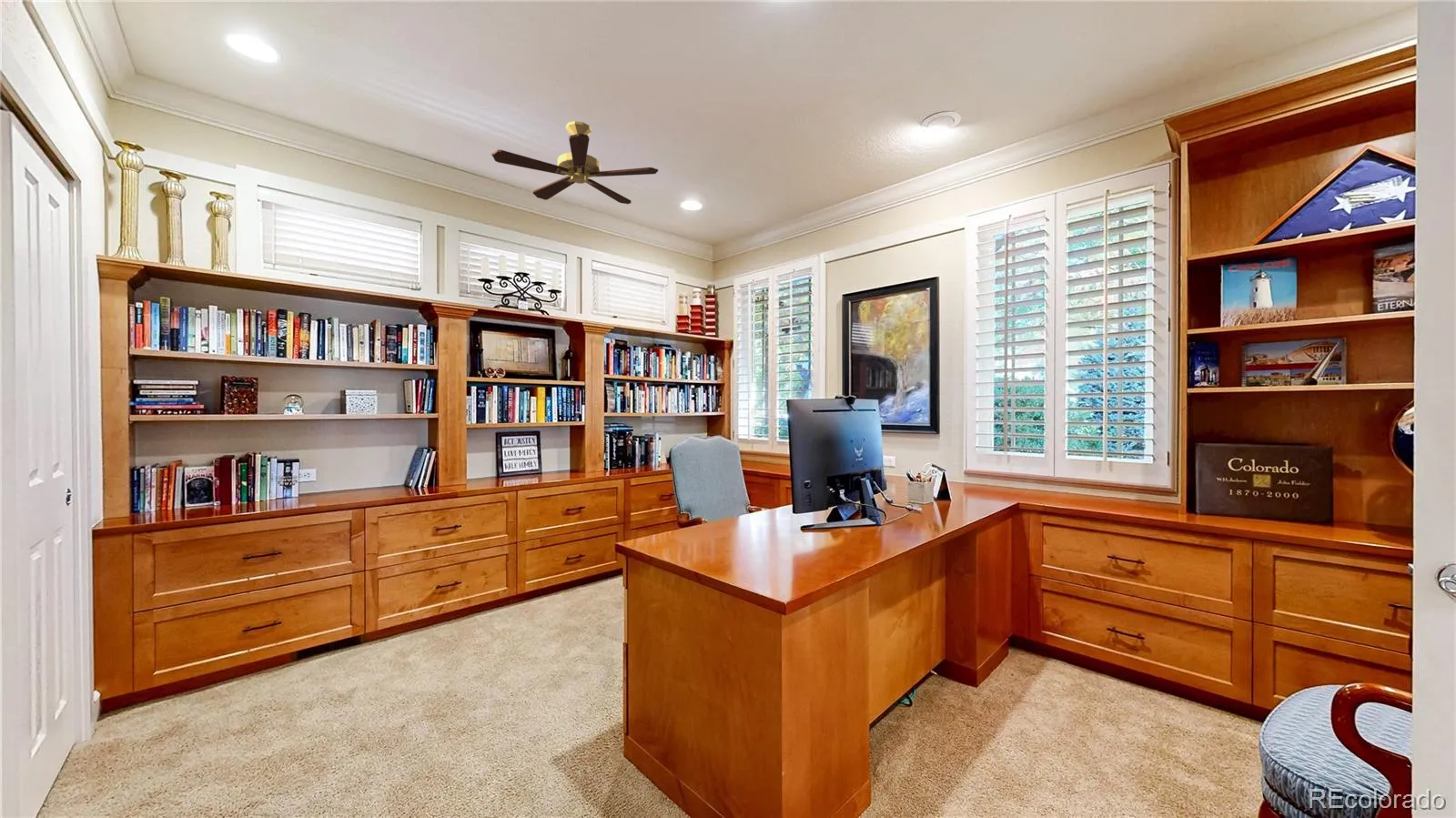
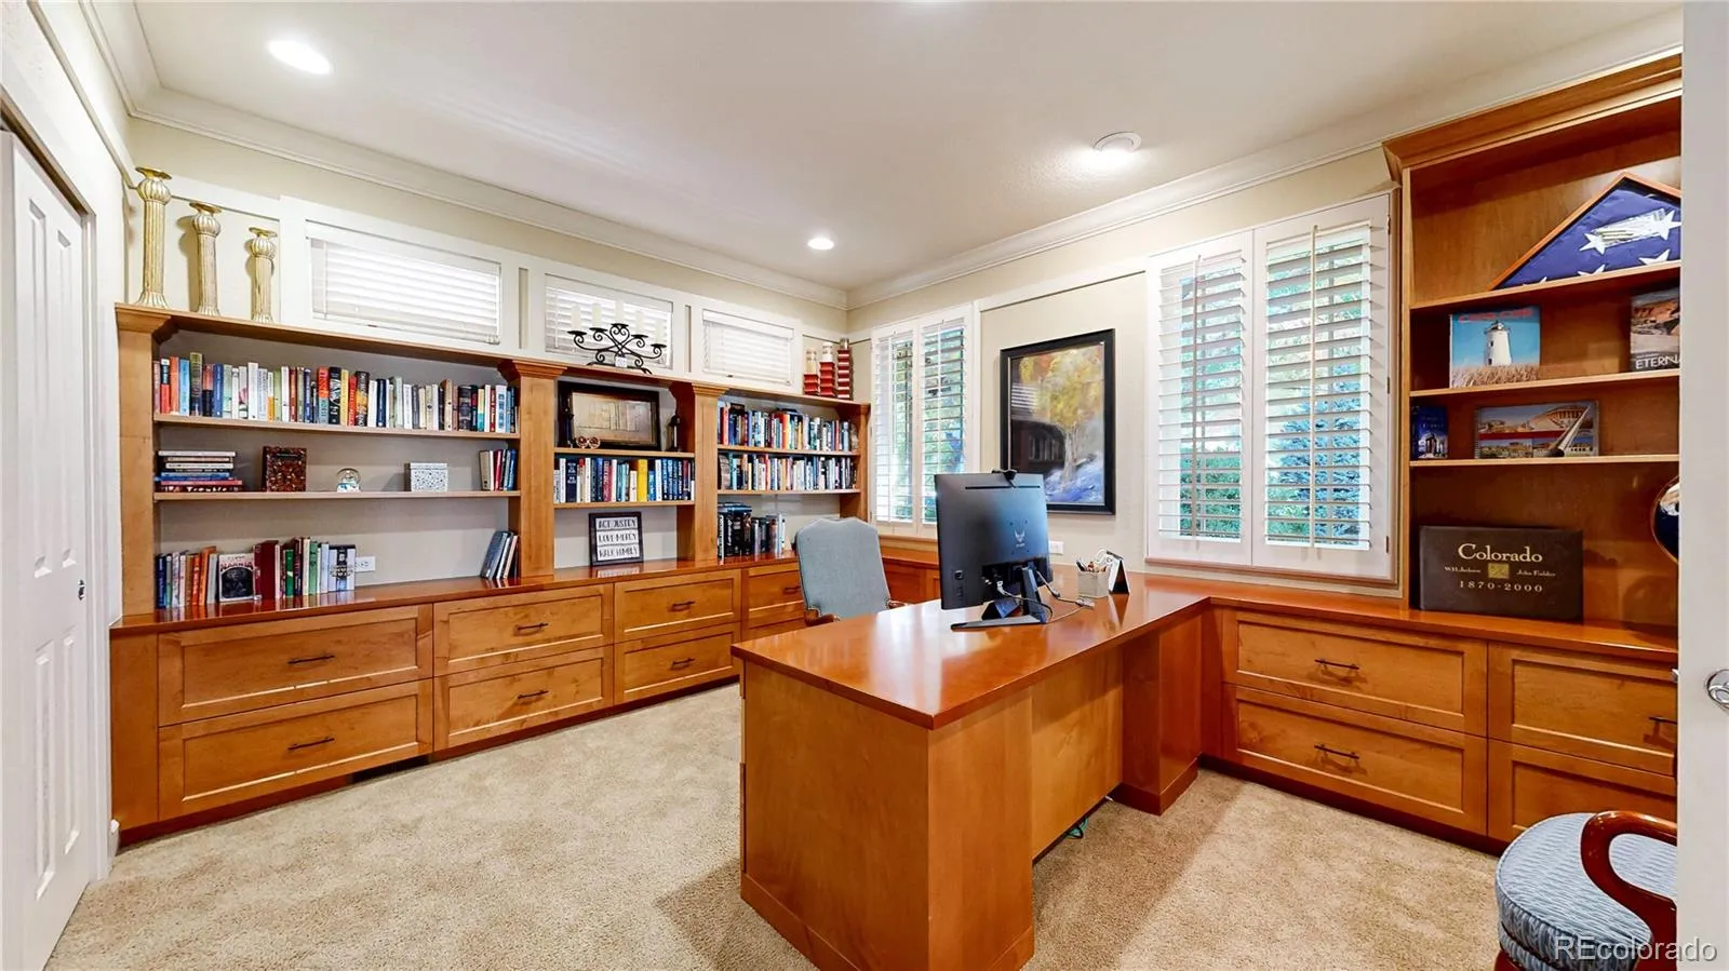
- ceiling fan (577, 151)
